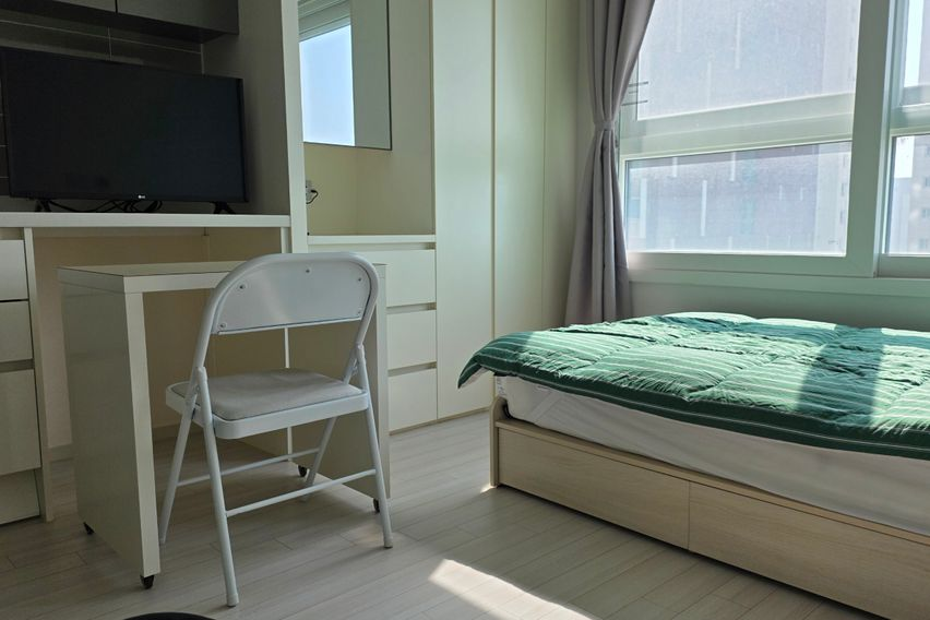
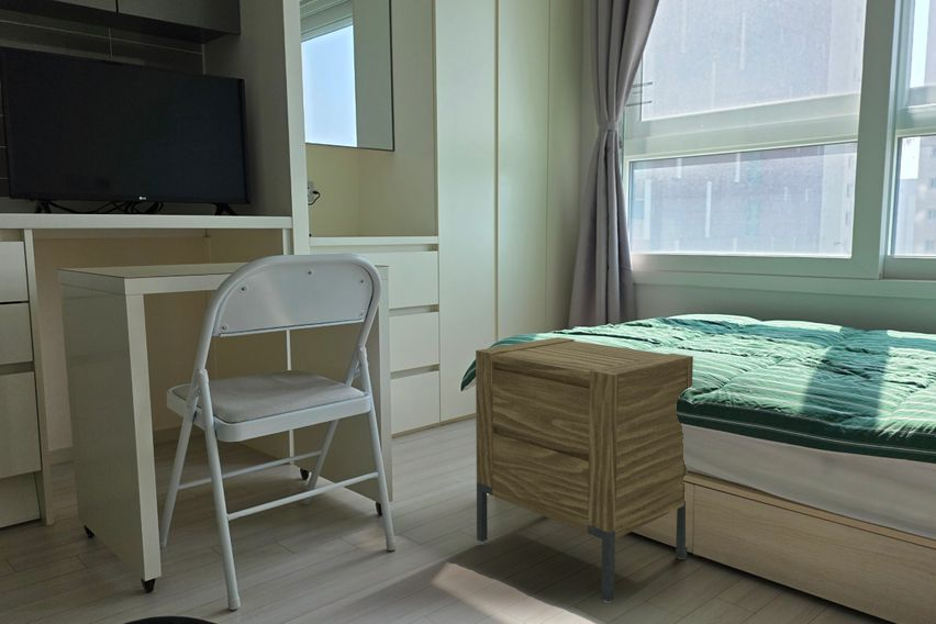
+ nightstand (580, 453)
